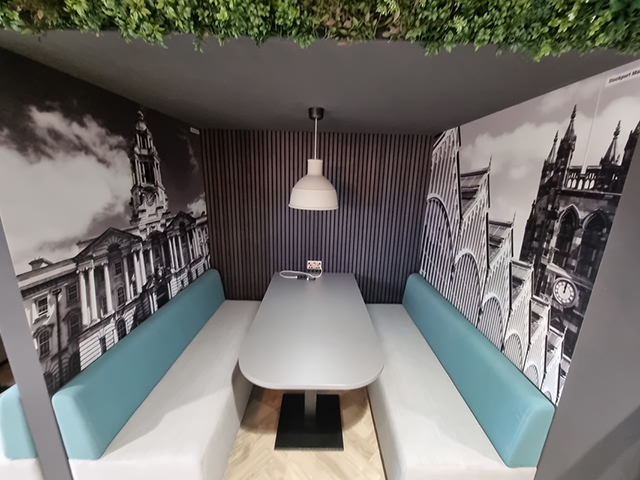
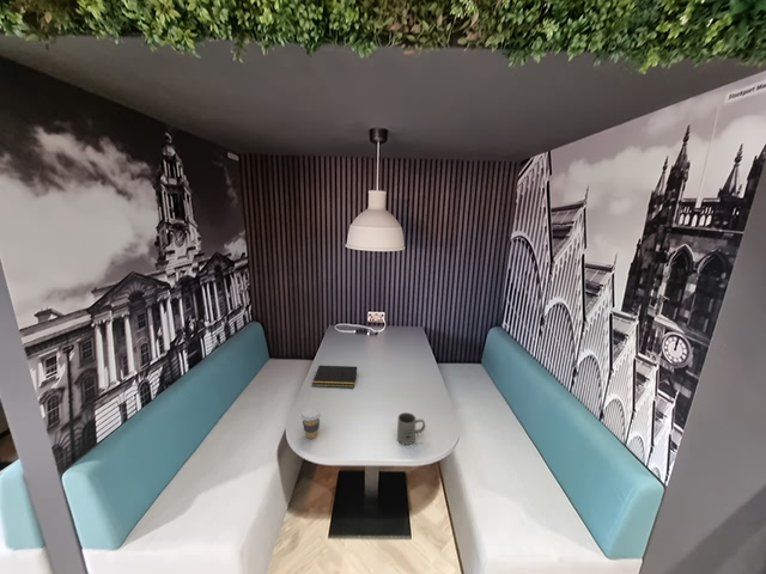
+ mug (411, 428)
+ notepad (335, 375)
+ coffee cup (311, 423)
